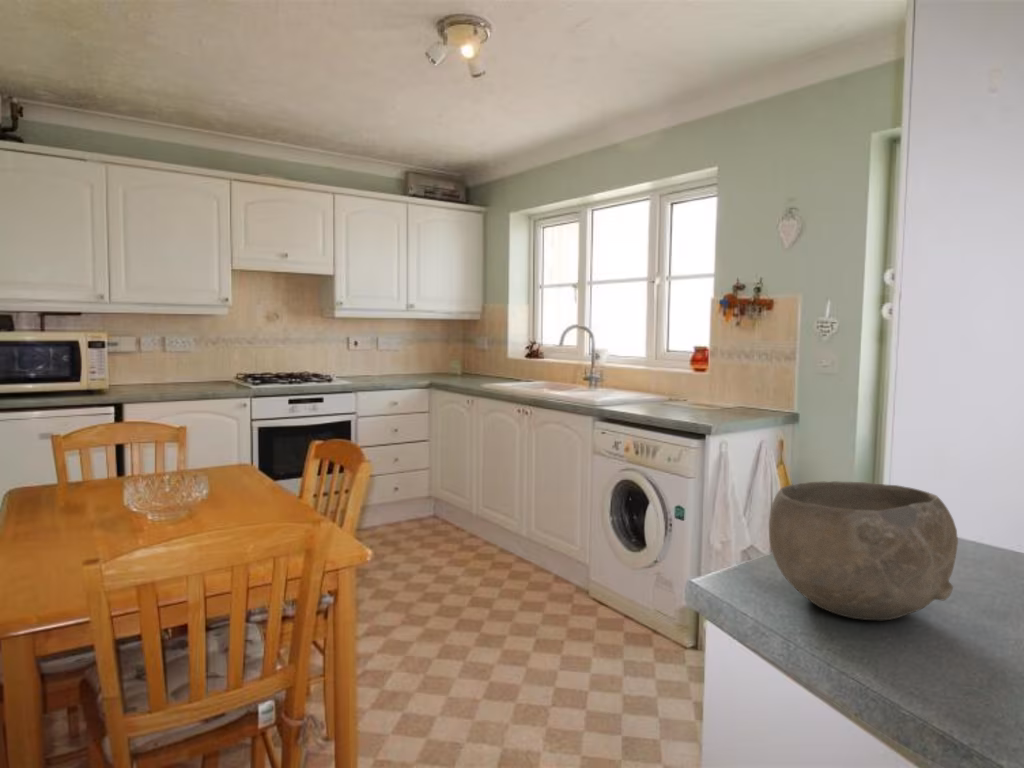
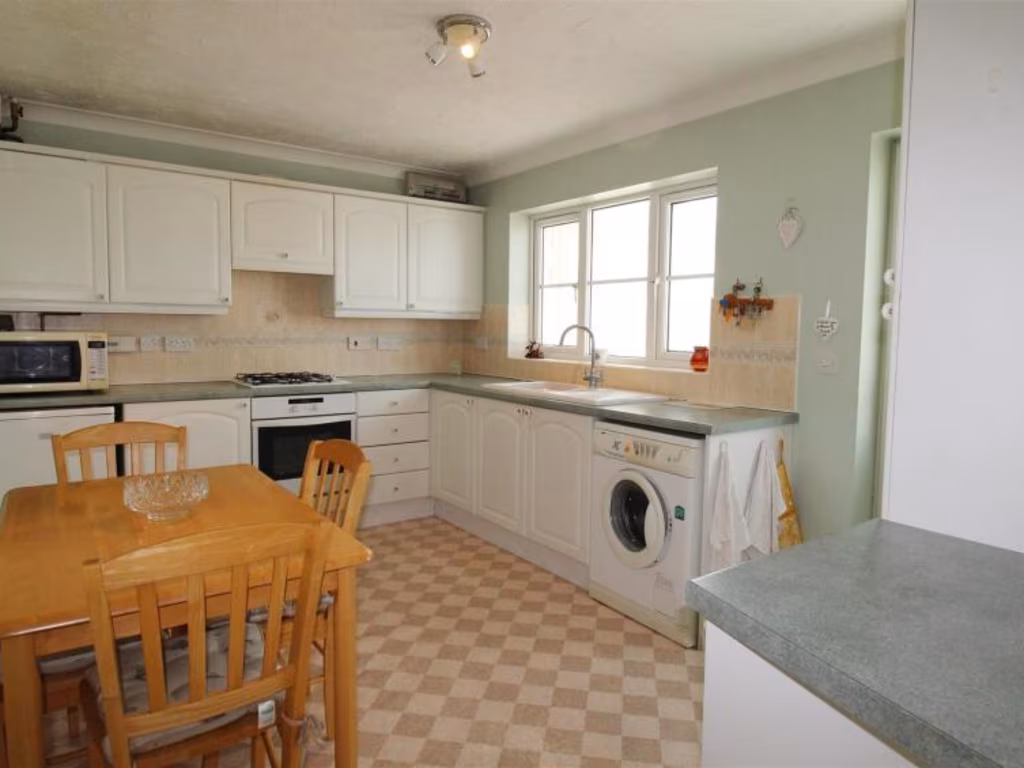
- bowl (856, 546)
